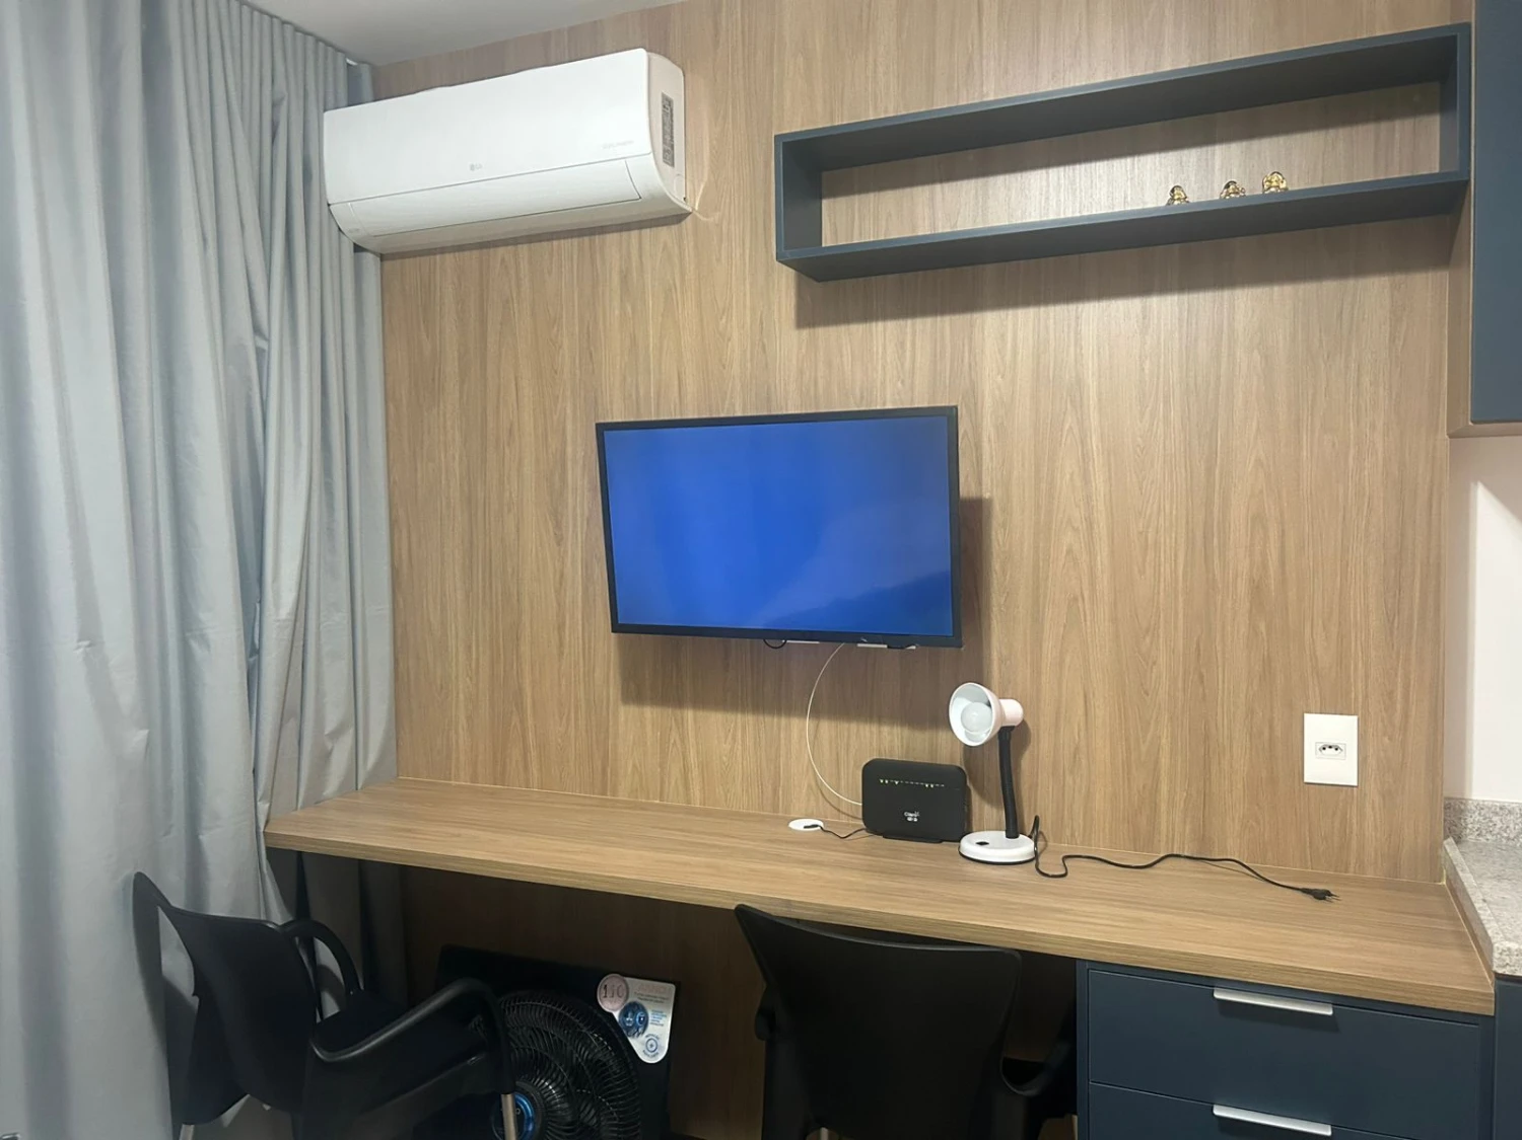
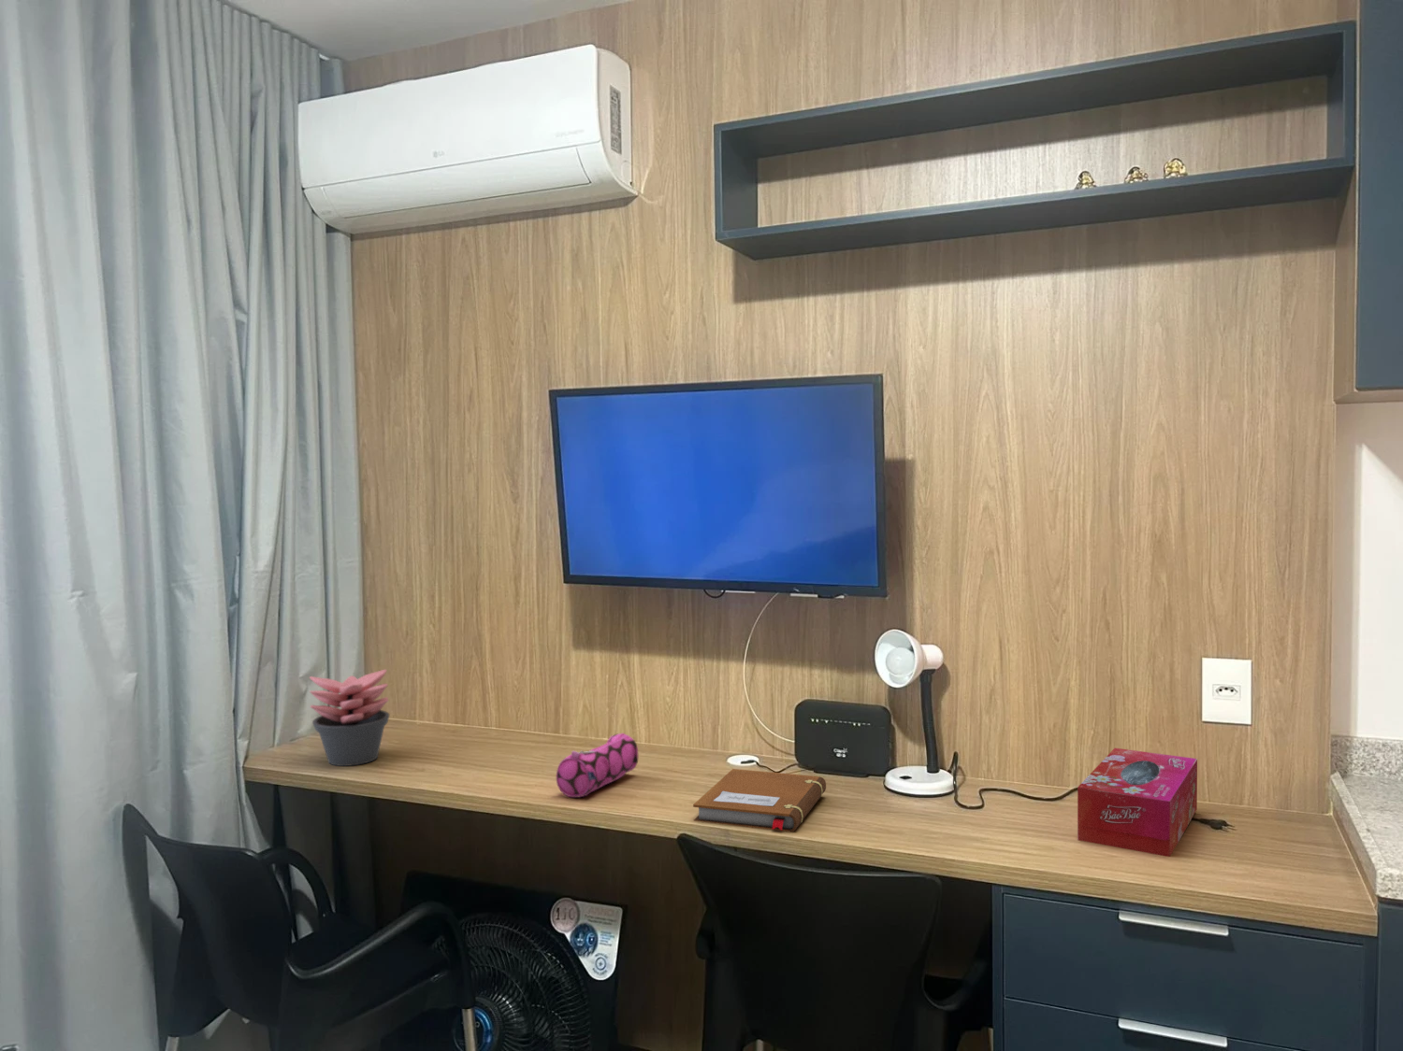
+ notebook (761, 799)
+ pencil case (600, 763)
+ succulent plant (351, 718)
+ tissue box (1139, 798)
